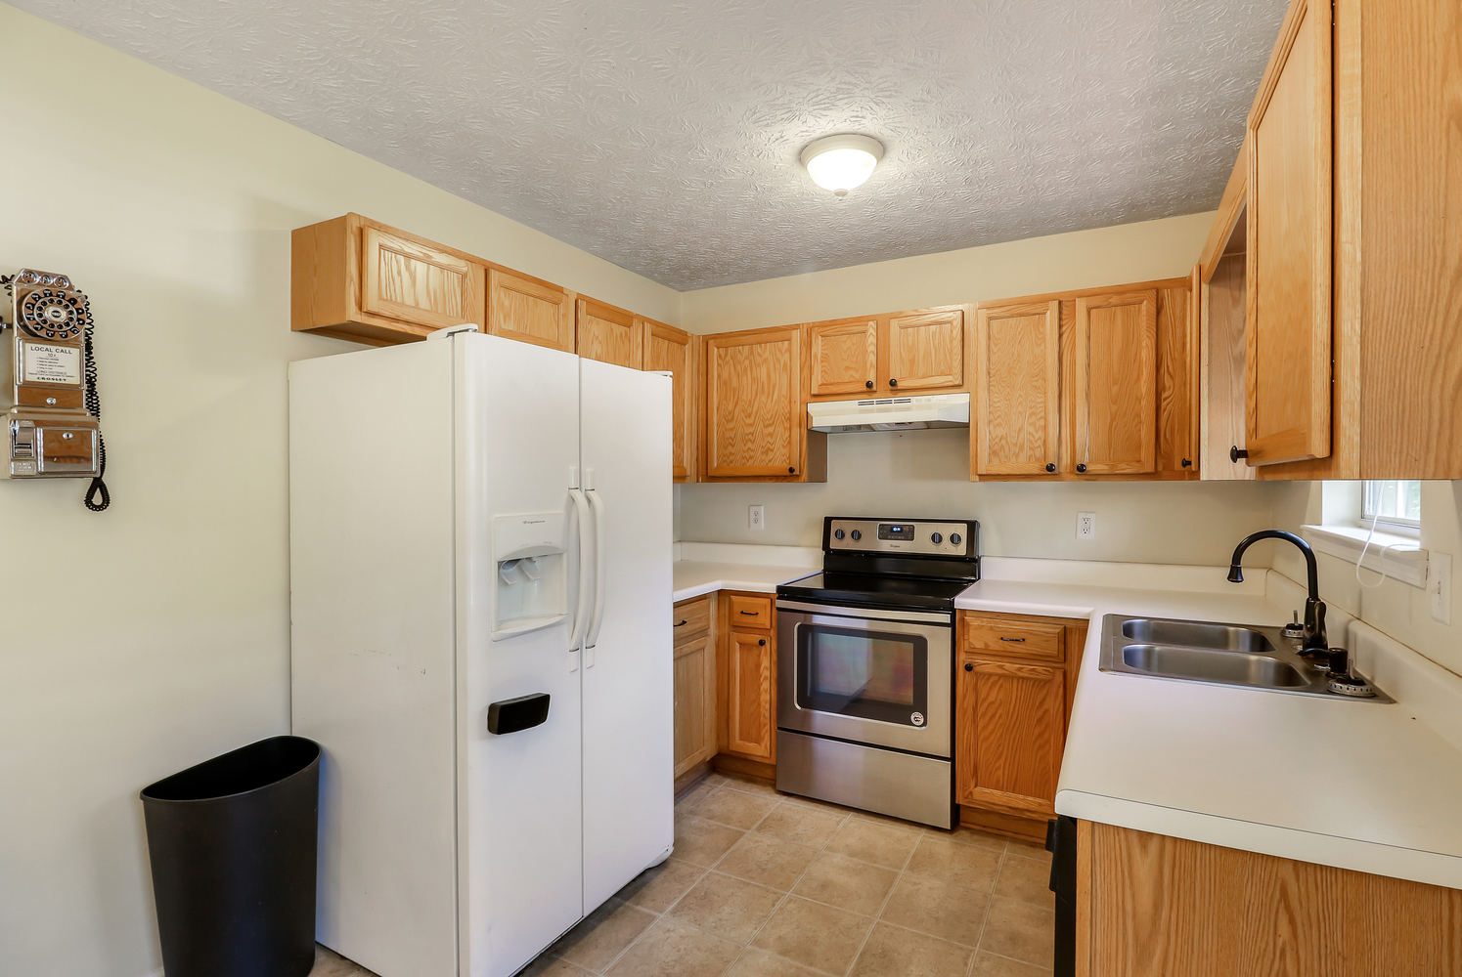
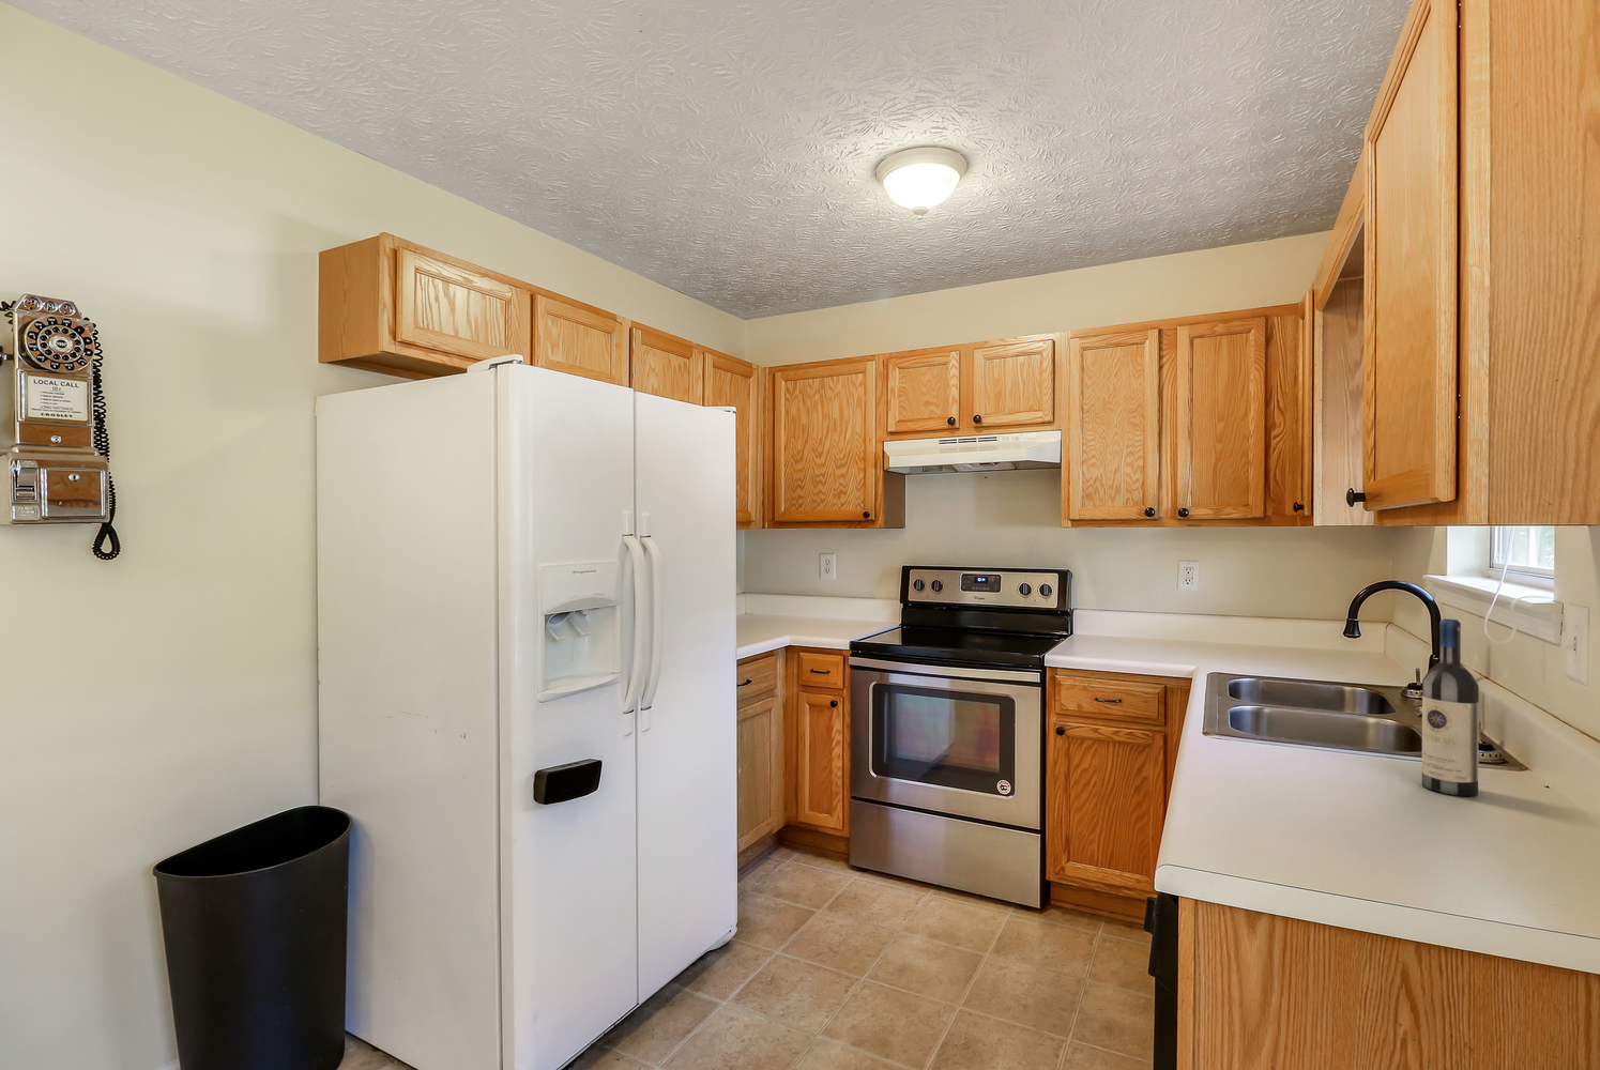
+ wine bottle (1450, 703)
